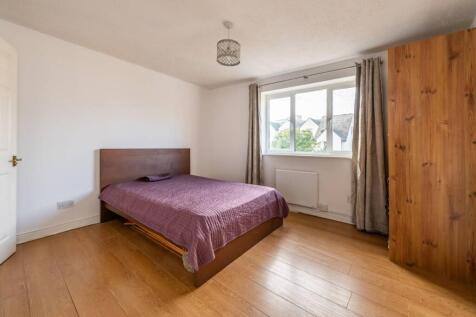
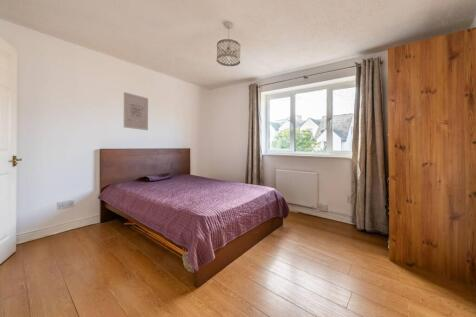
+ wall art (136, 112)
